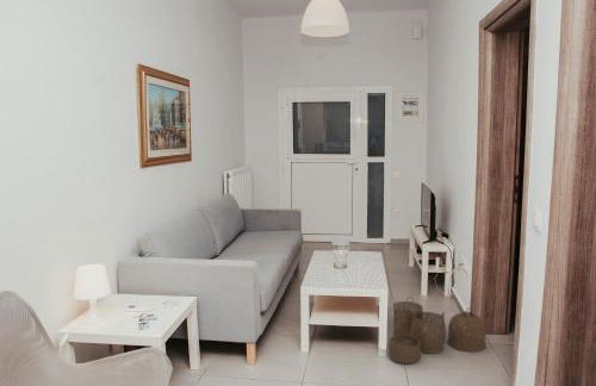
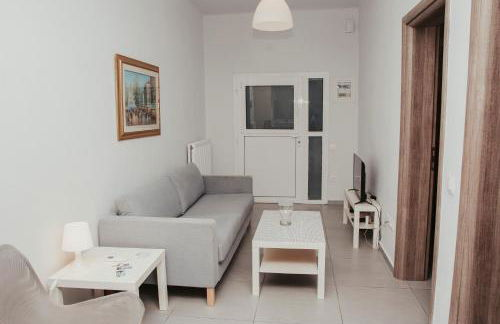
- woven basket (436, 328)
